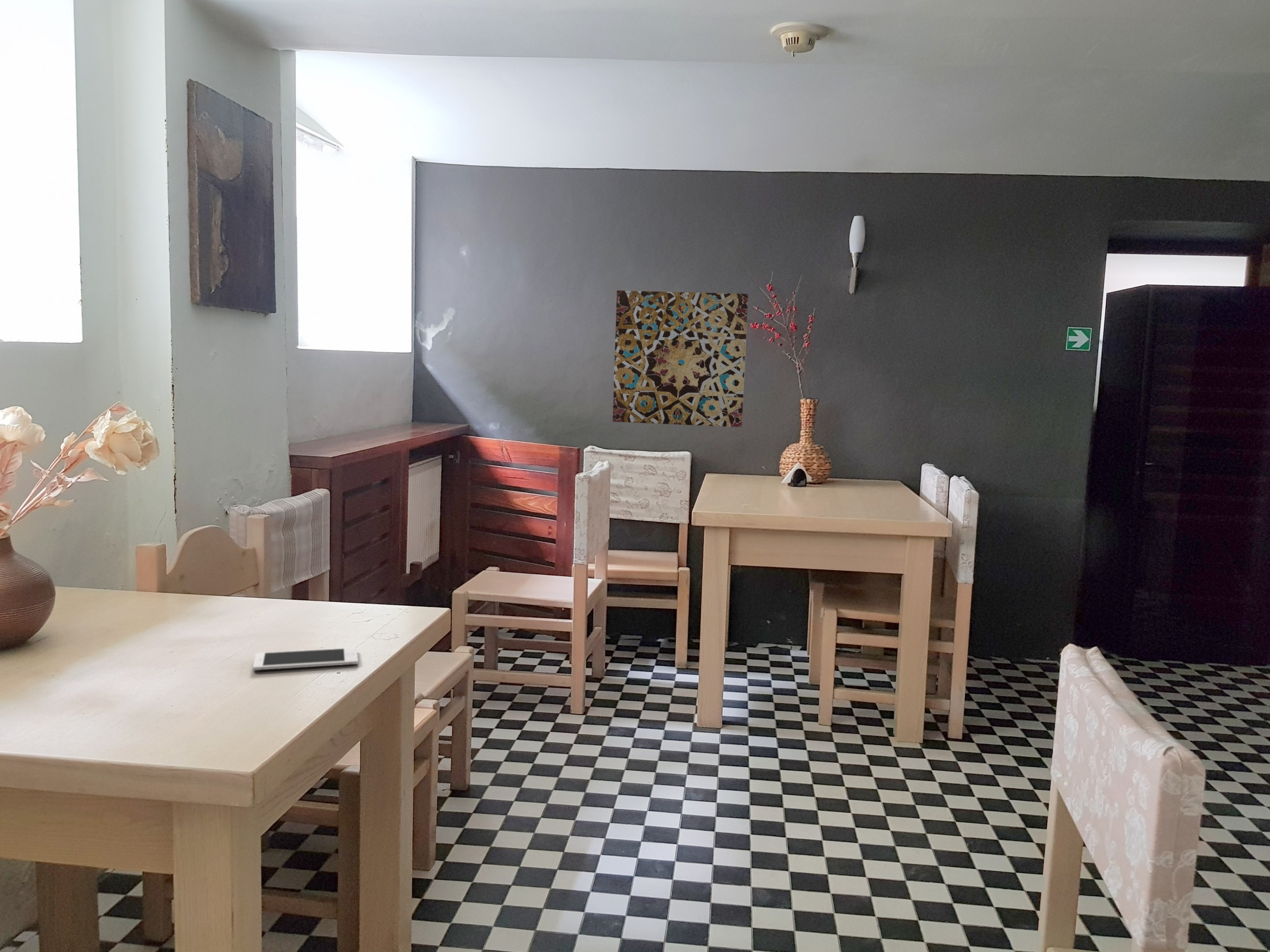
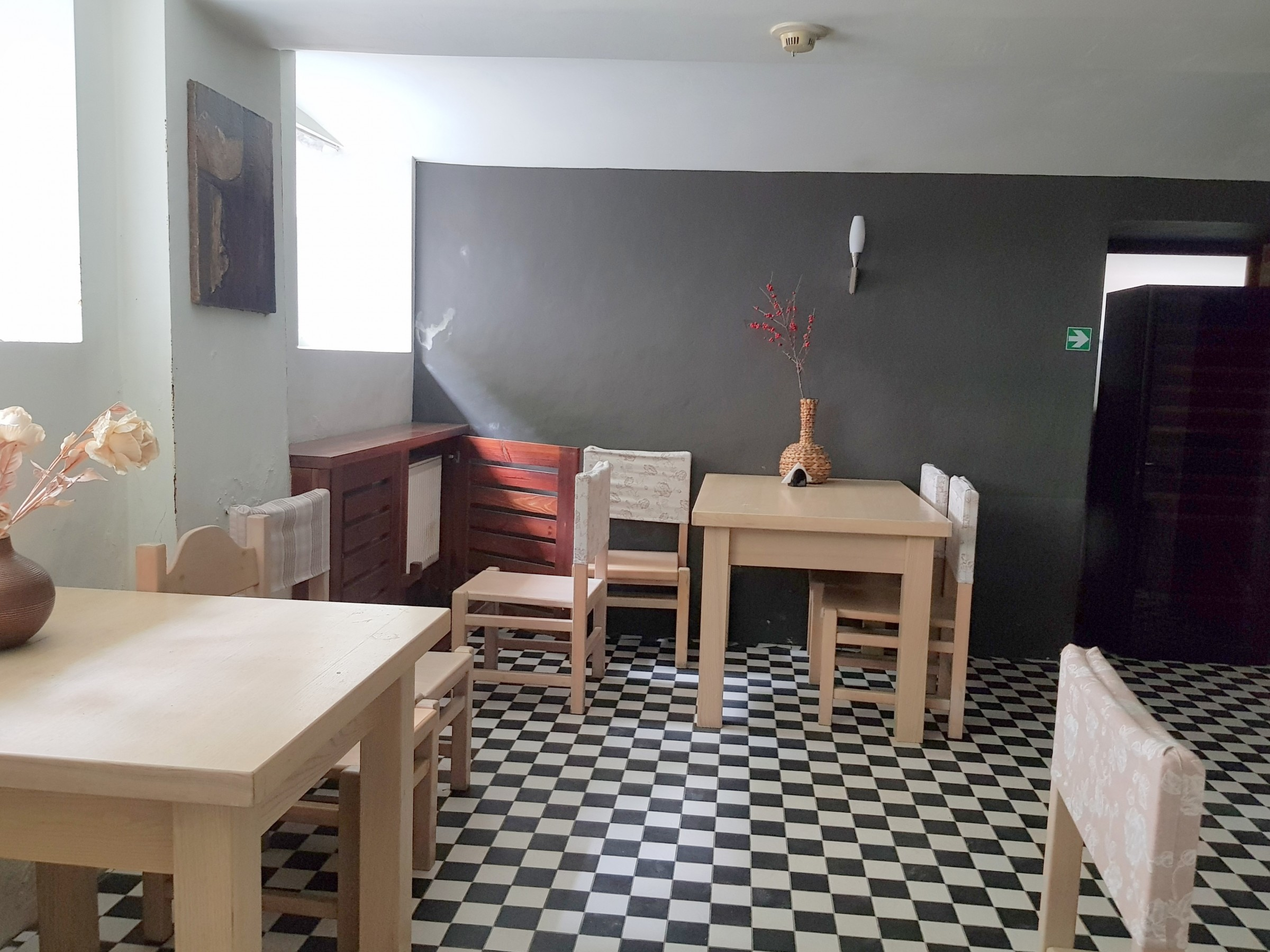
- cell phone (306, 658)
- wall art (679, 359)
